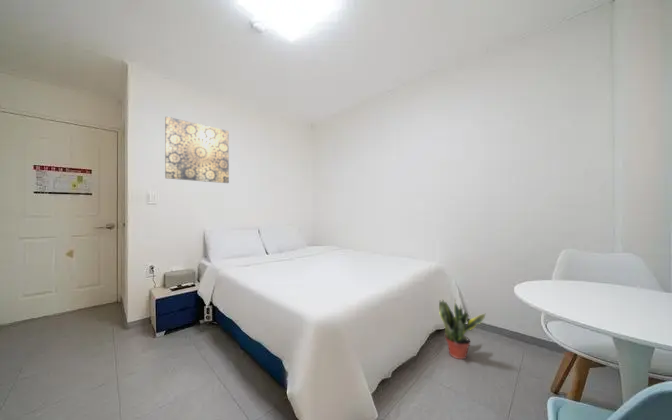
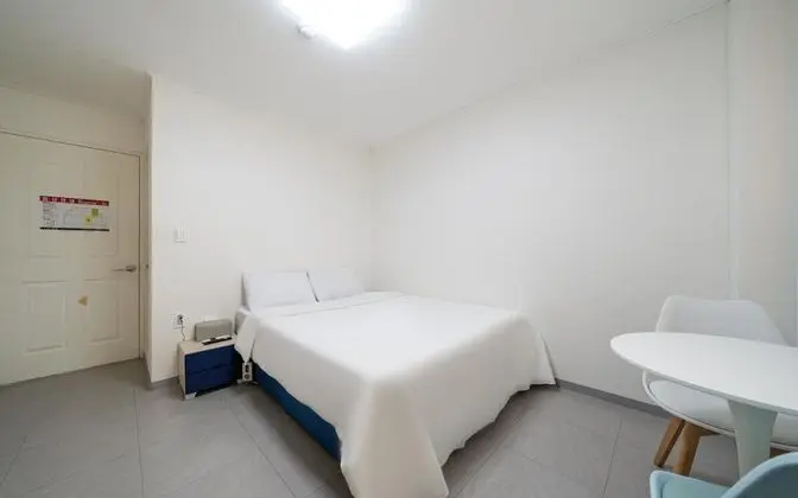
- wall art (199, 152)
- potted plant (461, 324)
